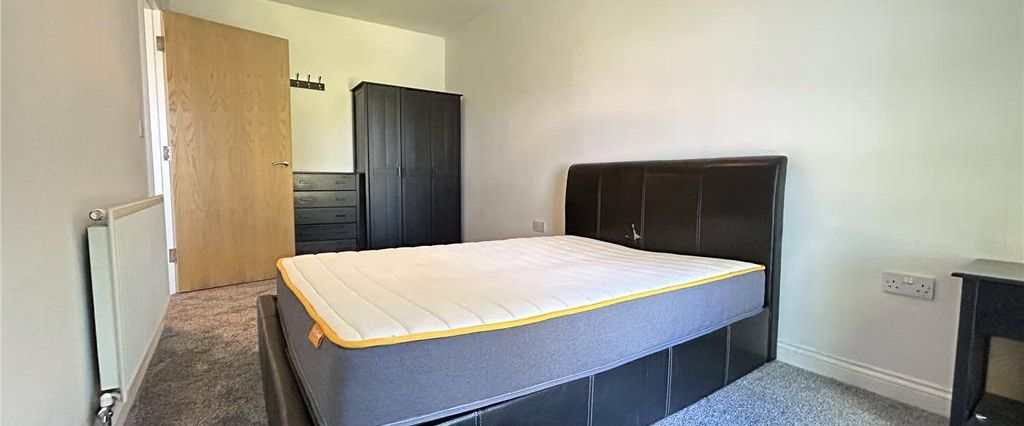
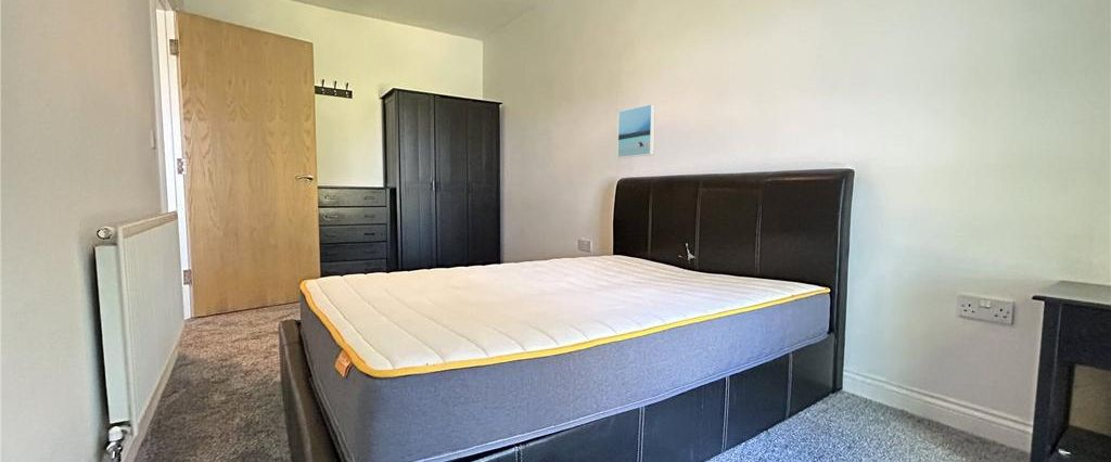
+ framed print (635, 132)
